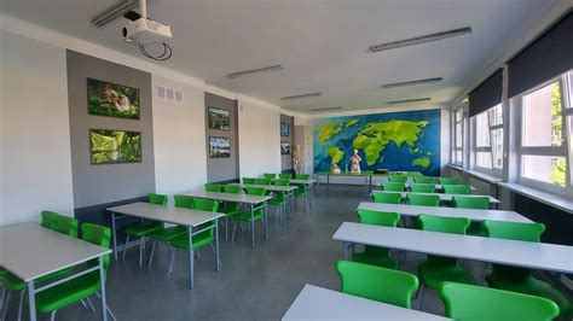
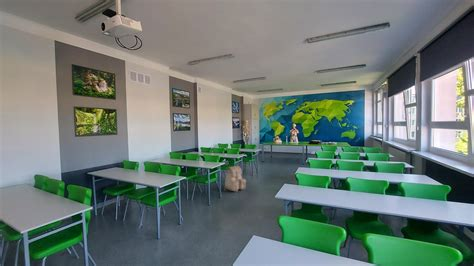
+ backpack (234, 178)
